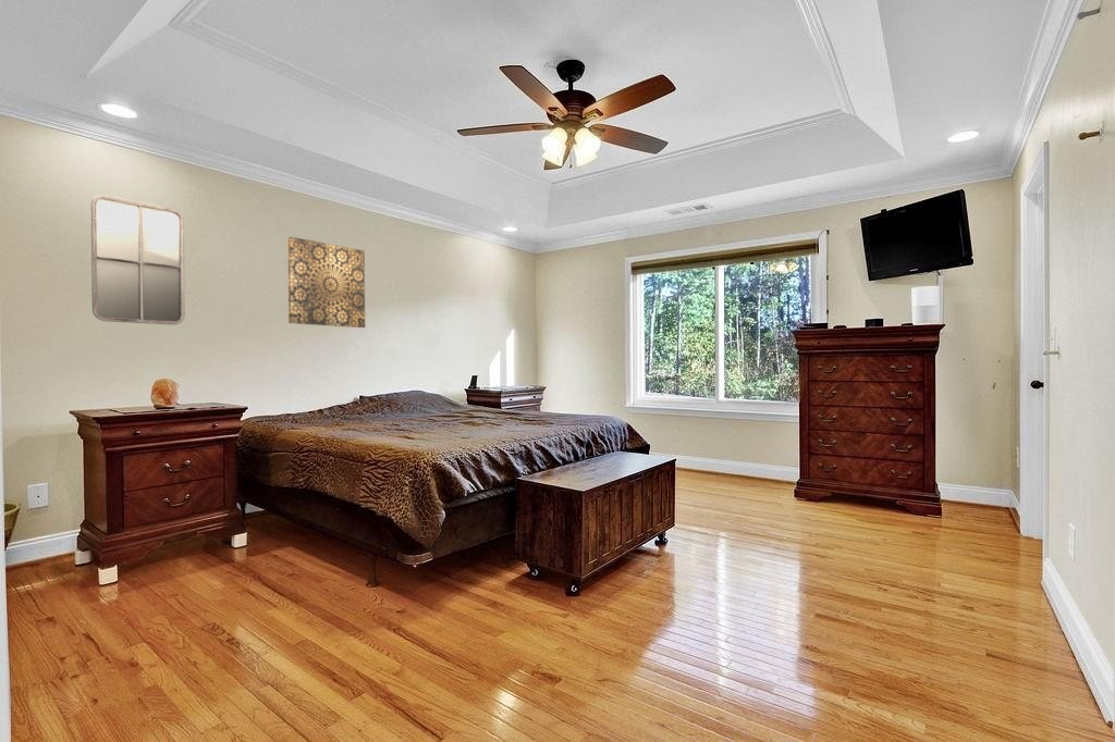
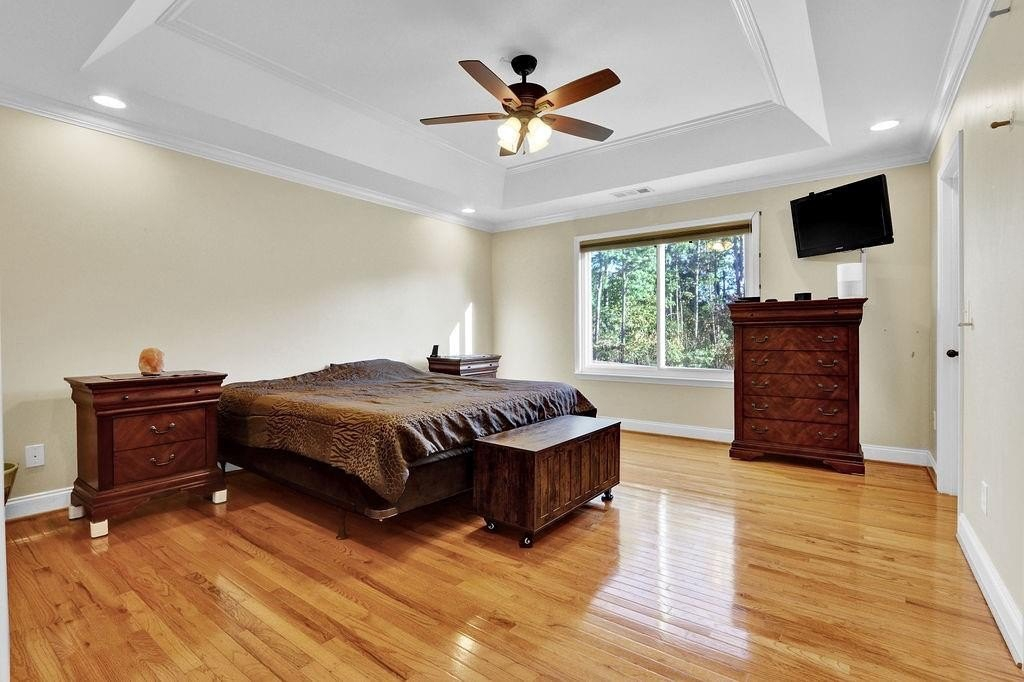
- home mirror (139, 262)
- wall art (328, 284)
